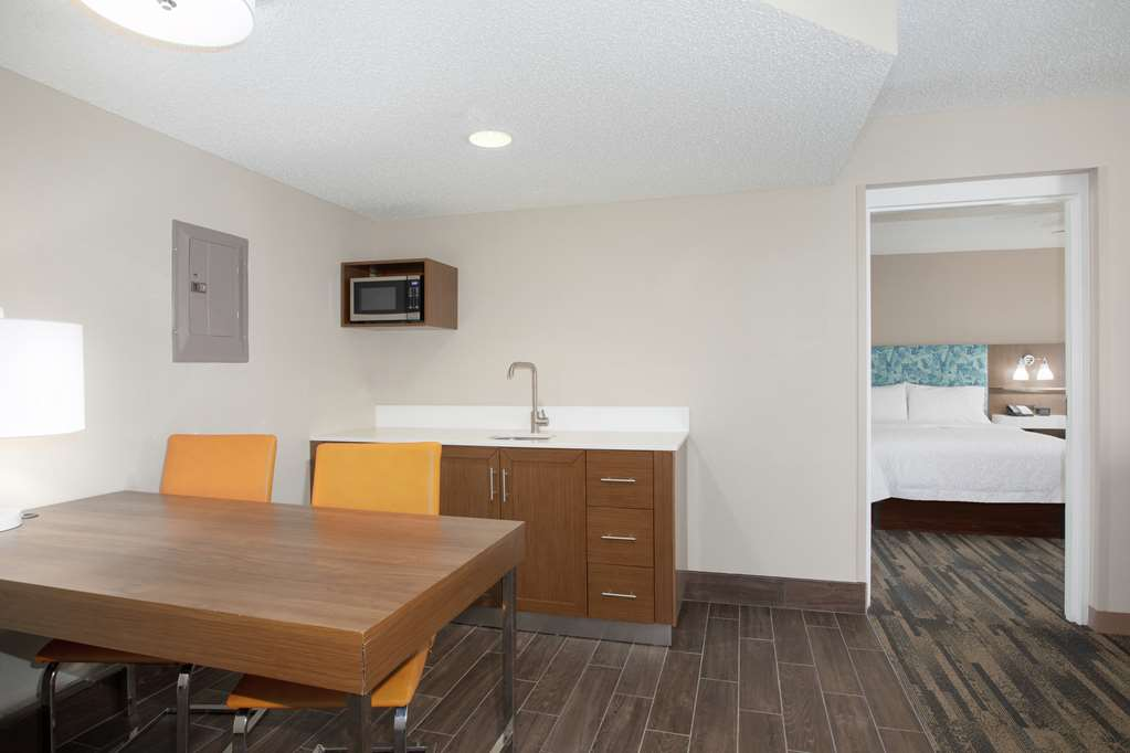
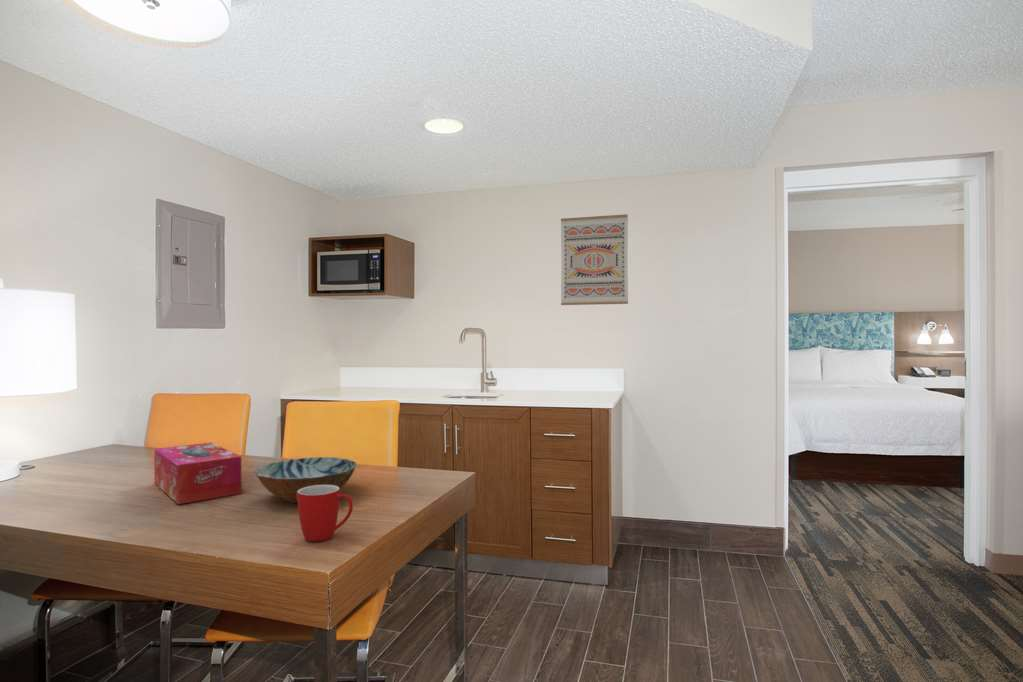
+ bowl (307, 482)
+ tissue box (196, 470)
+ mug (326, 513)
+ wall art (593, 260)
